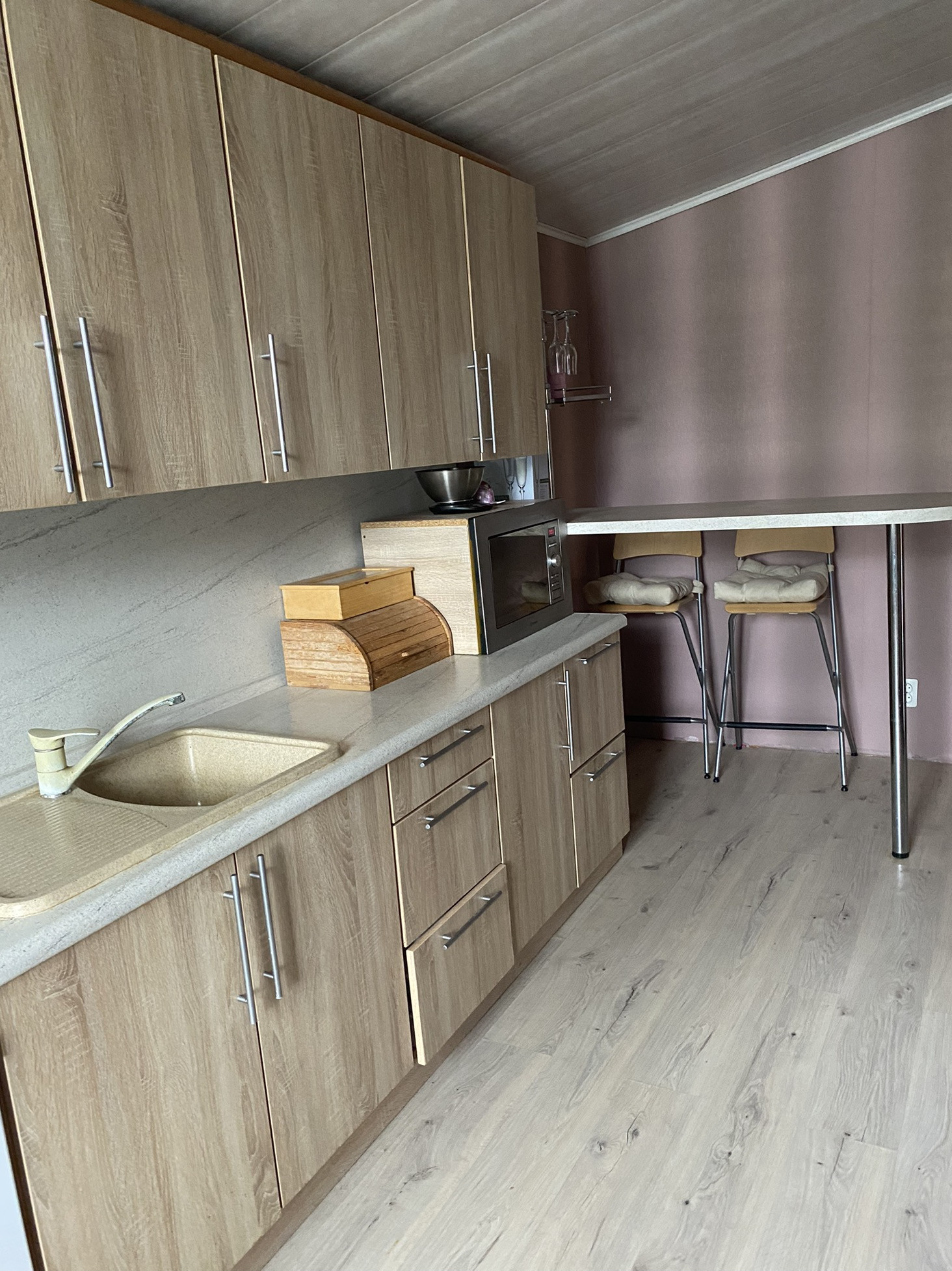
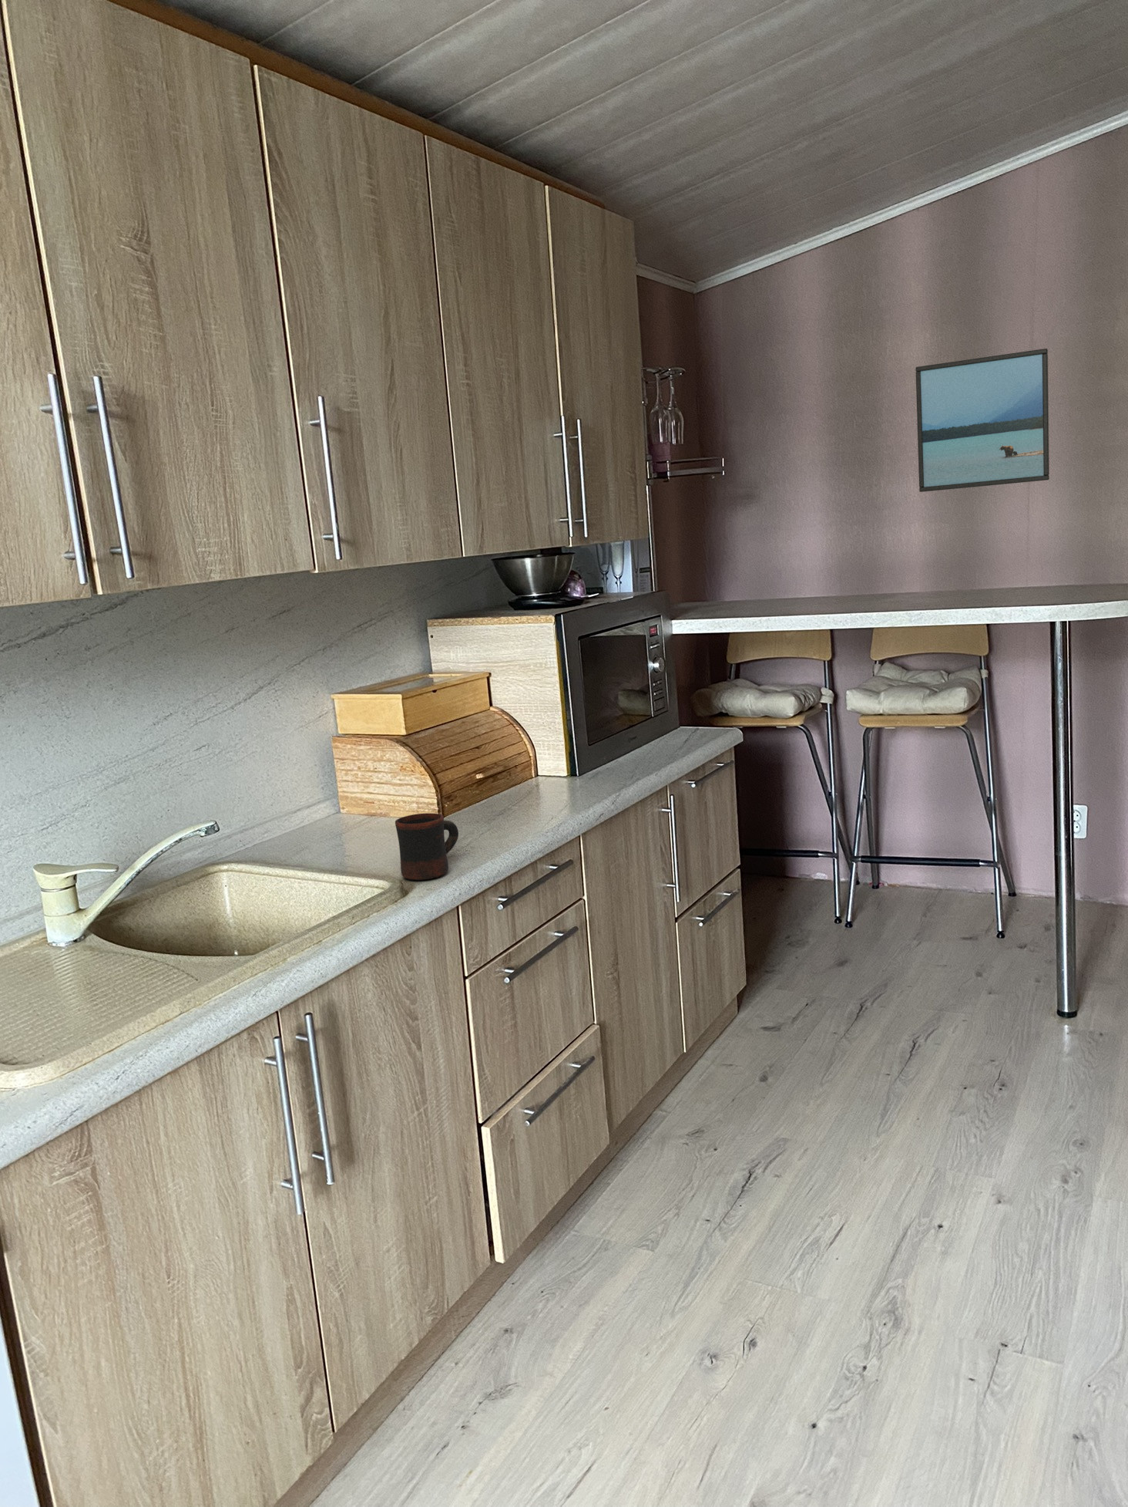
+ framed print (981, 422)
+ mug (431, 844)
